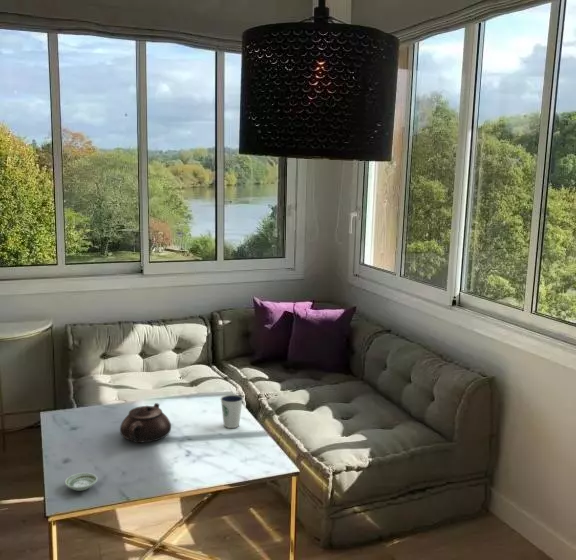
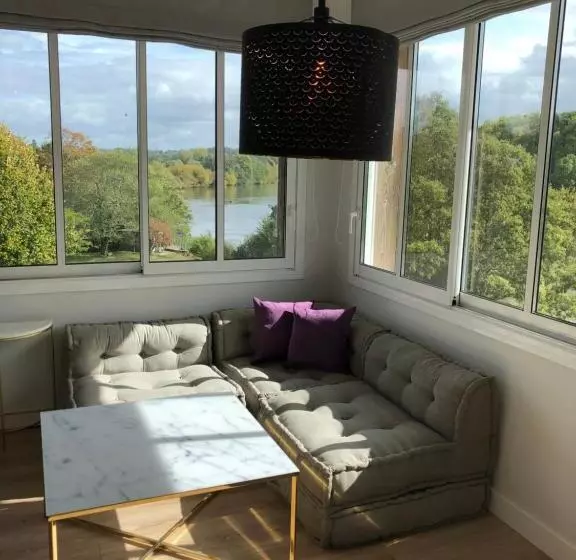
- saucer (81, 483)
- dixie cup (231, 411)
- teapot (144, 421)
